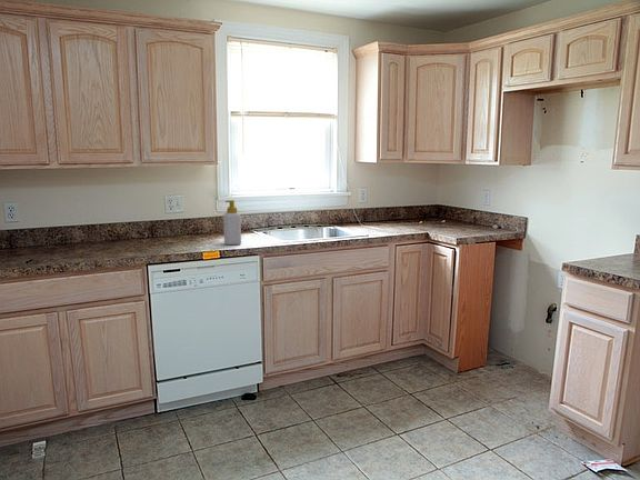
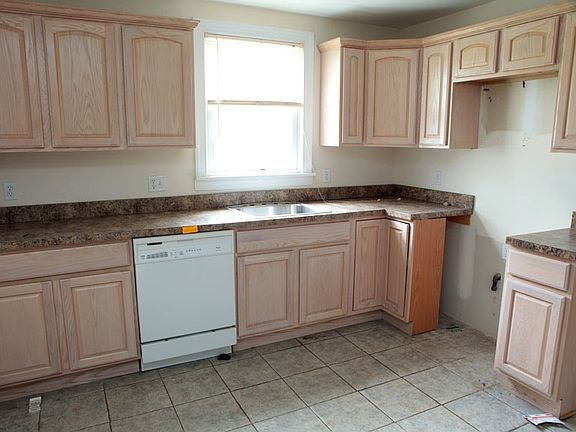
- soap bottle (232, 222)
